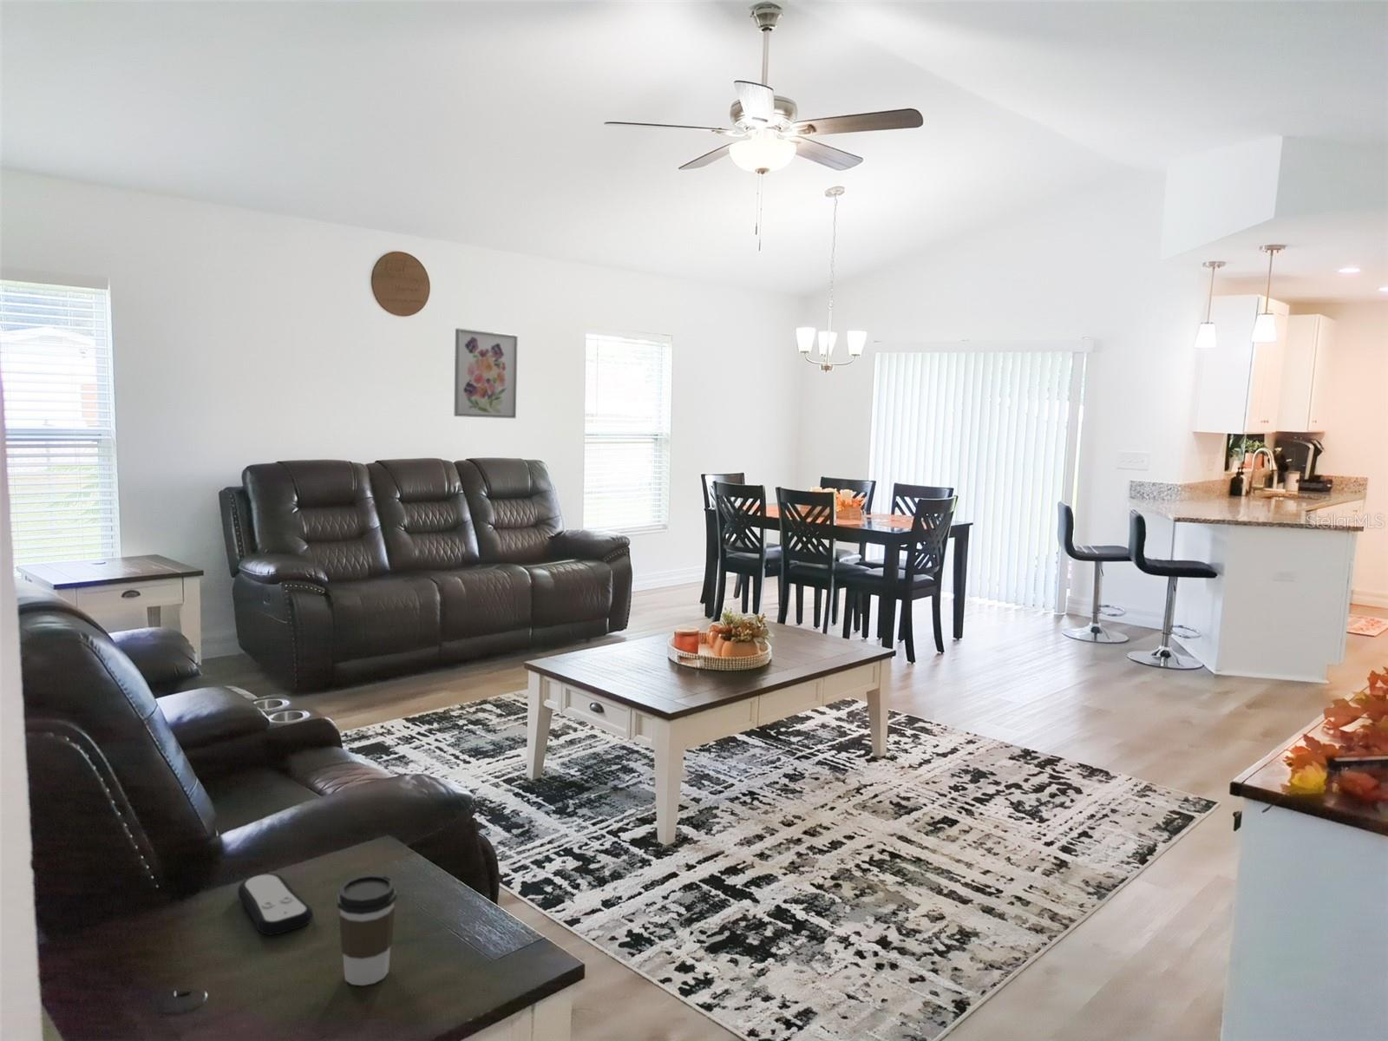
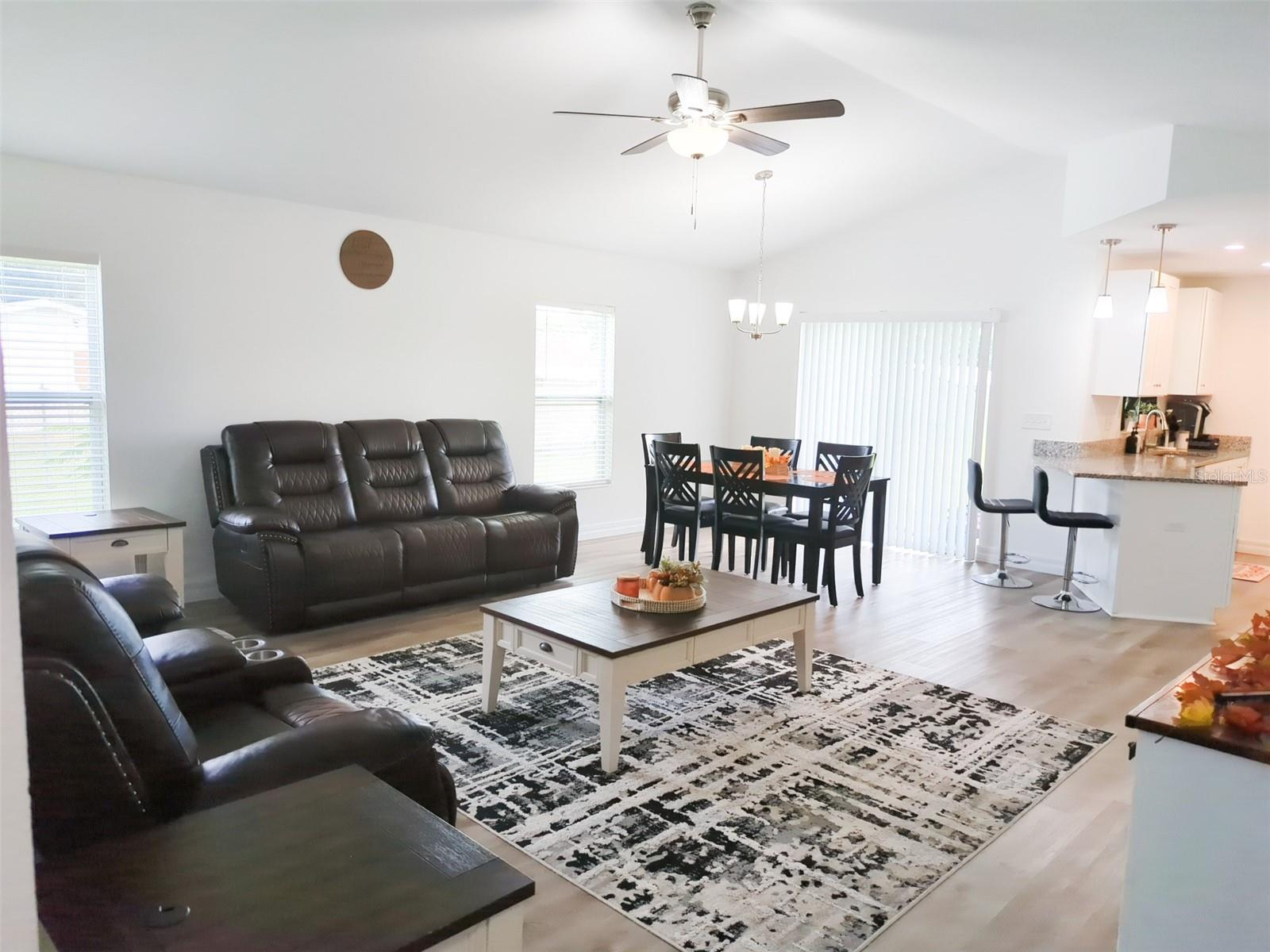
- coffee cup (366, 929)
- remote control (272, 901)
- wall art (485, 375)
